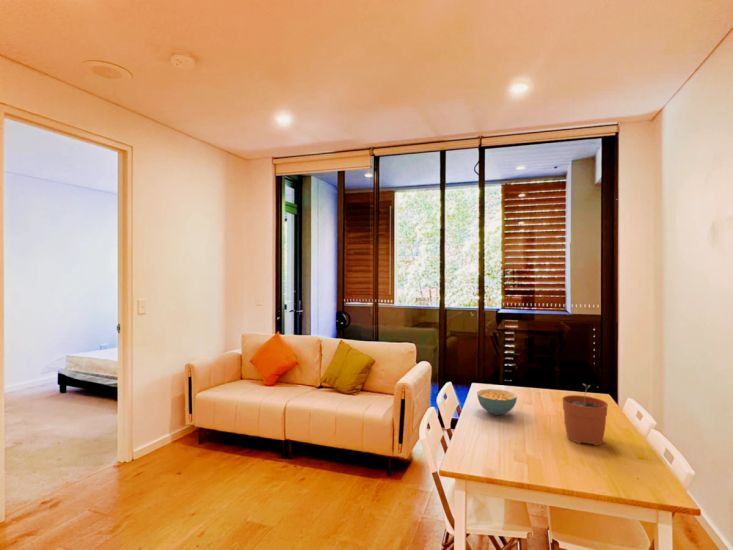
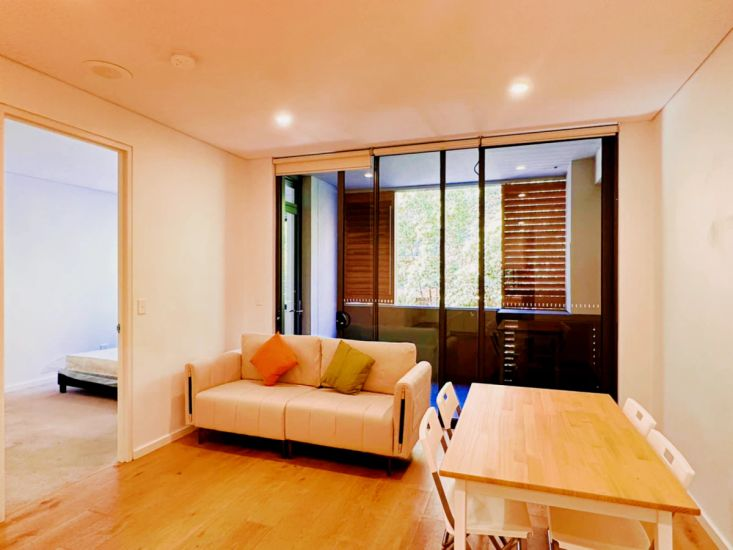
- cereal bowl (496, 403)
- plant pot (584, 410)
